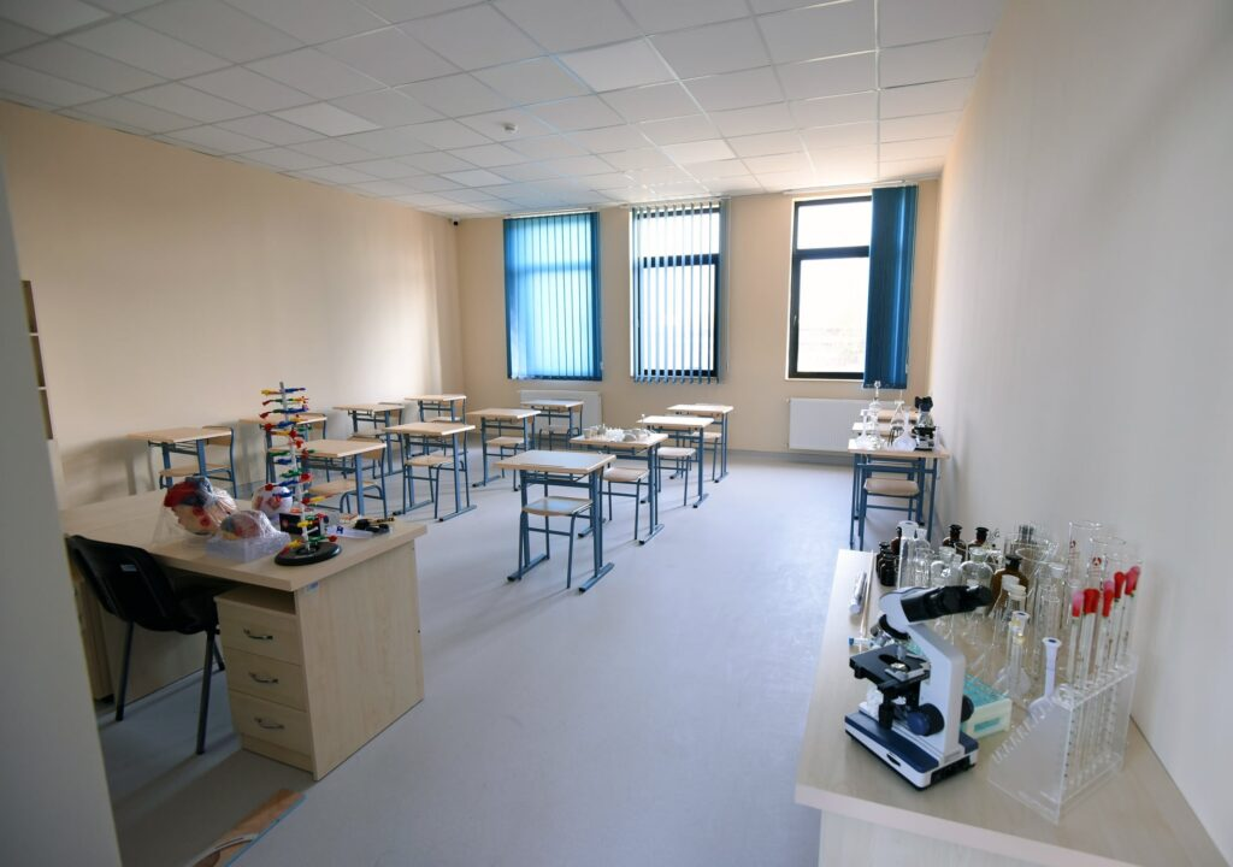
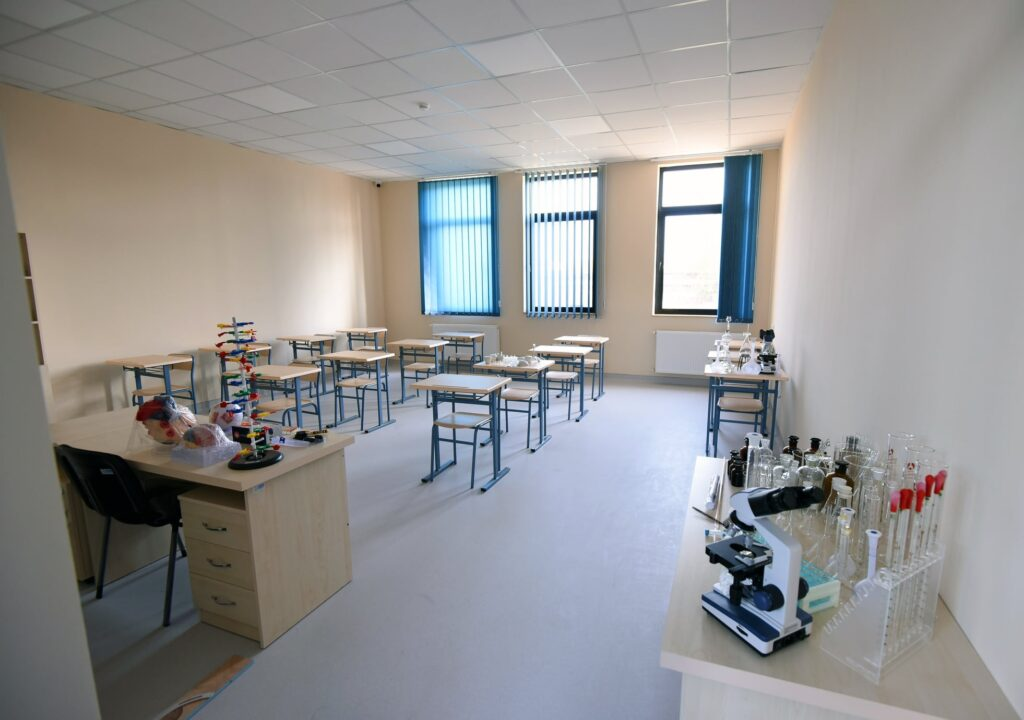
+ pen (708, 516)
